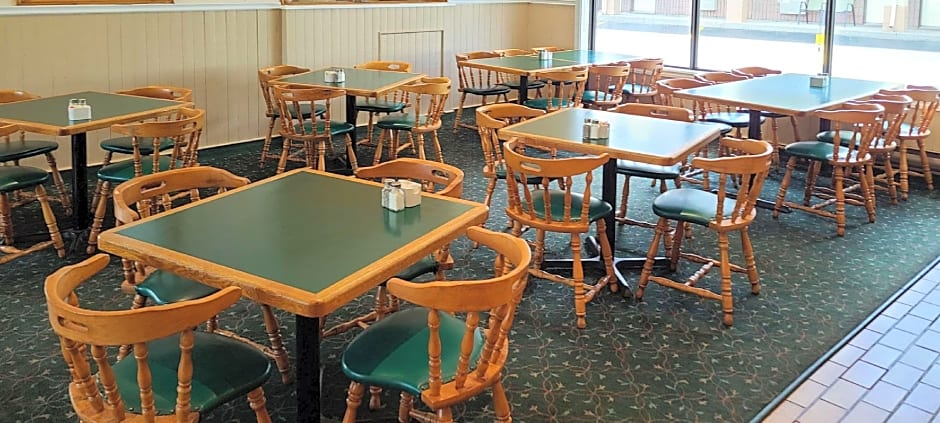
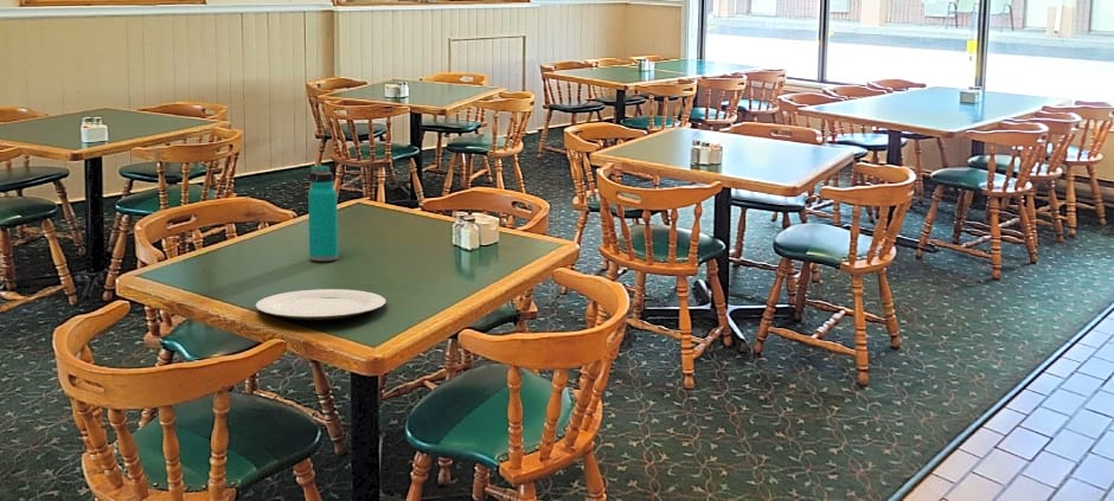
+ water bottle (322, 212)
+ plate (321, 306)
